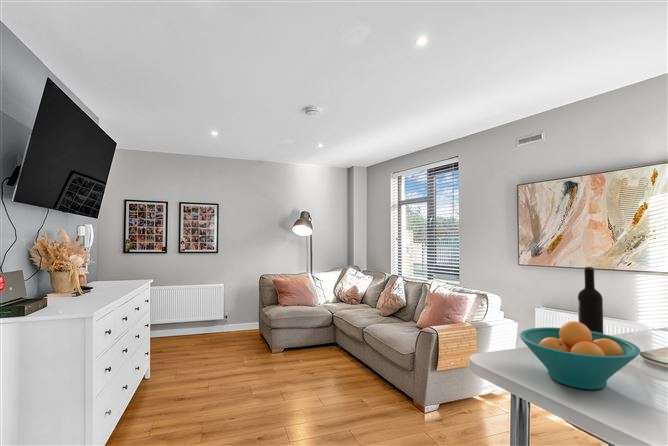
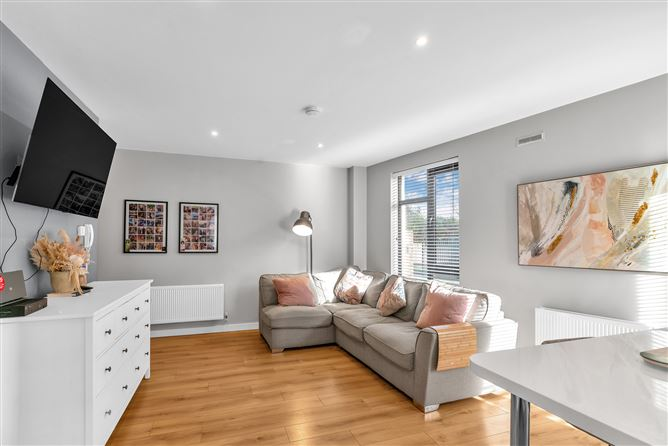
- fruit bowl (575, 351)
- wine bottle (590, 308)
